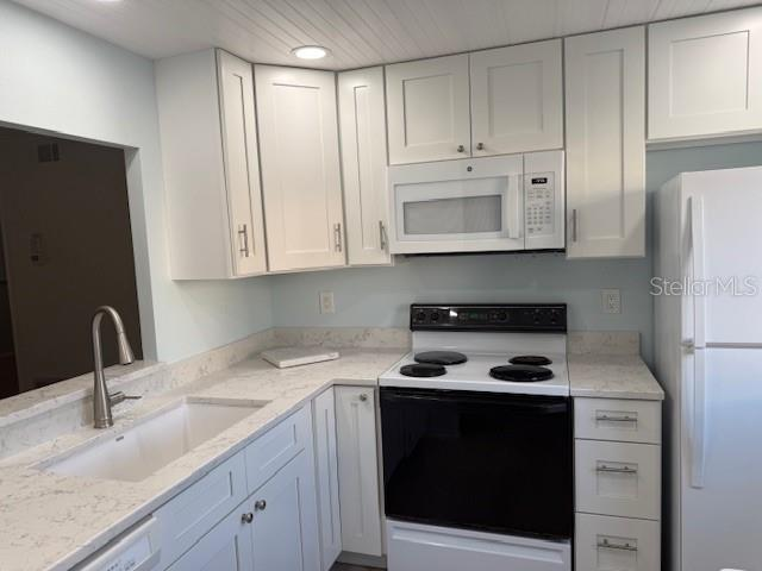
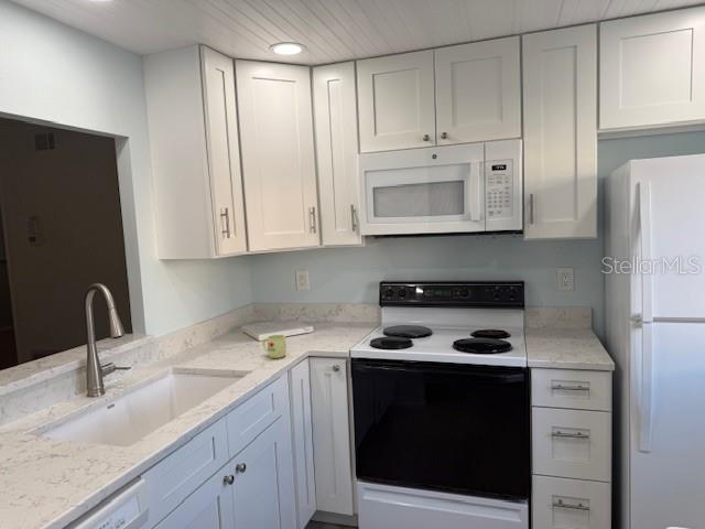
+ mug (272, 346)
